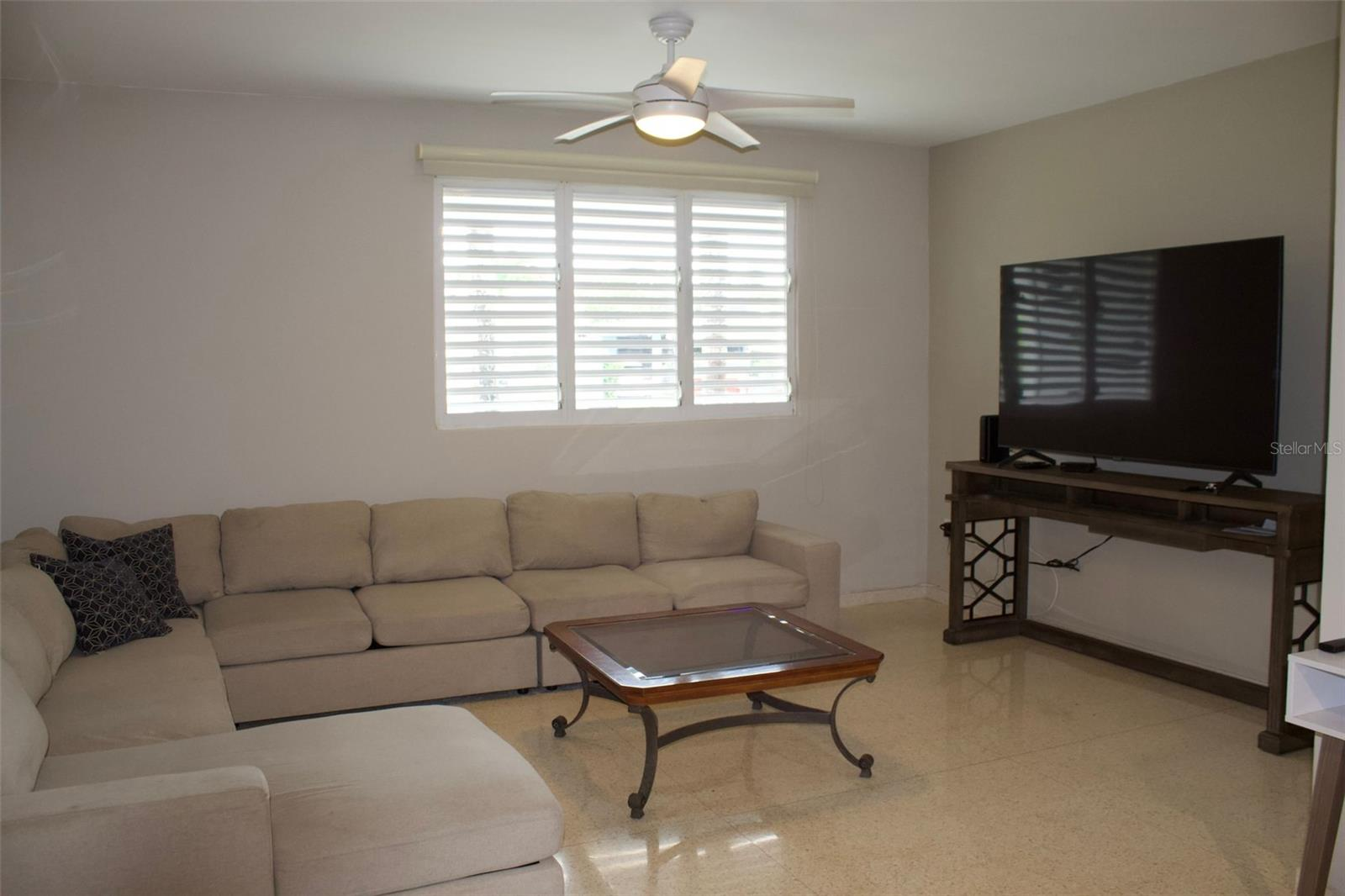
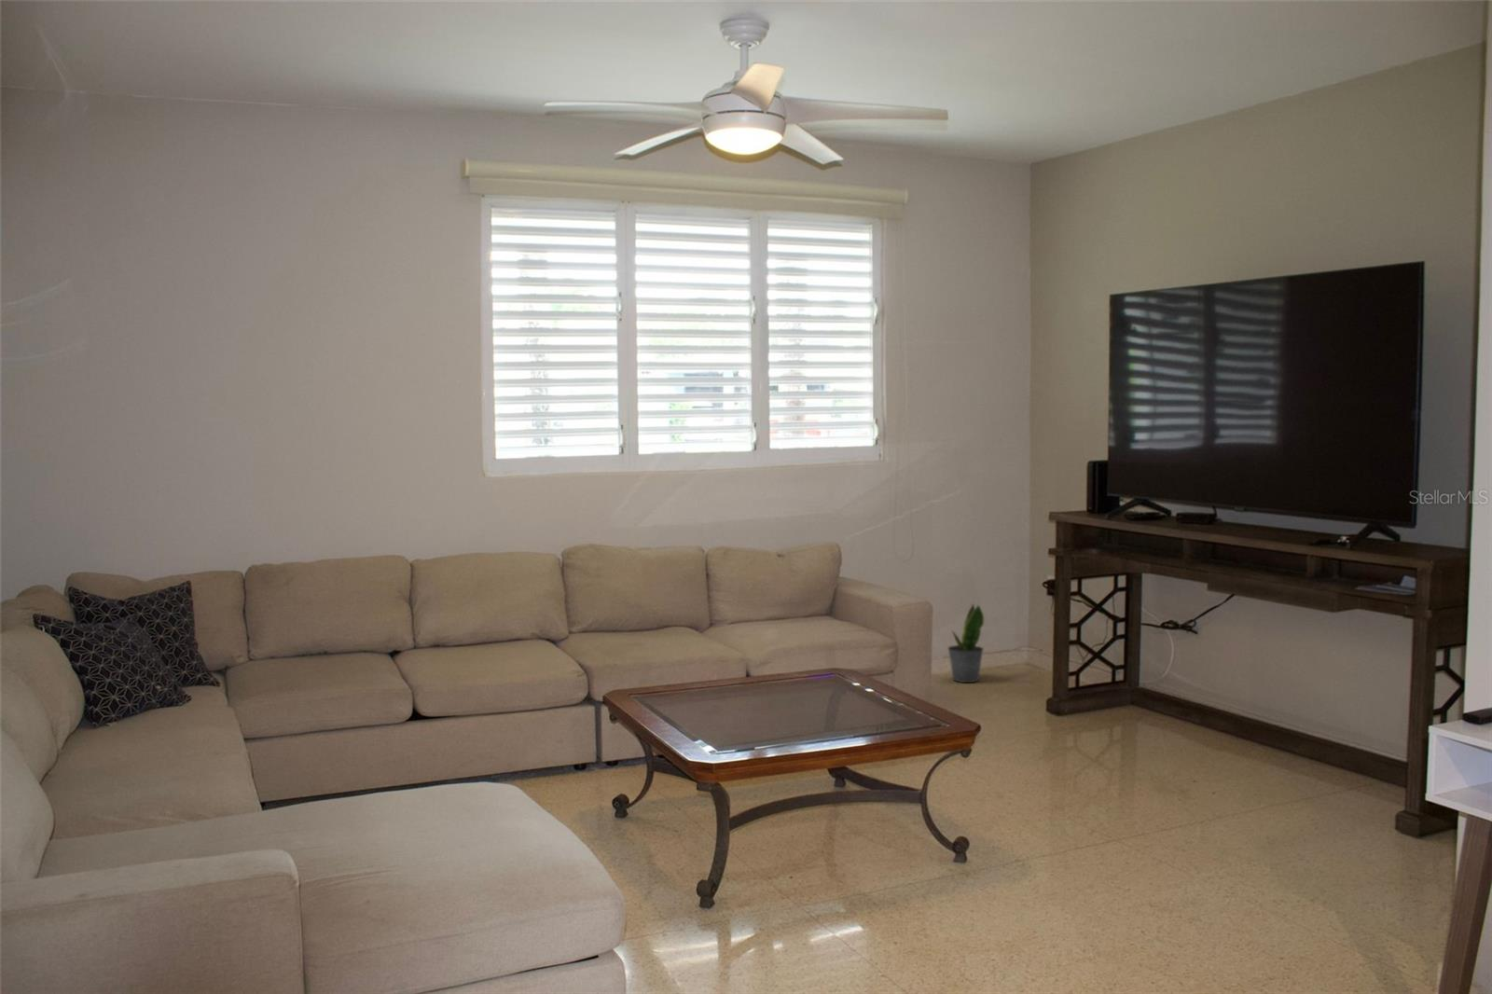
+ potted plant (965, 640)
